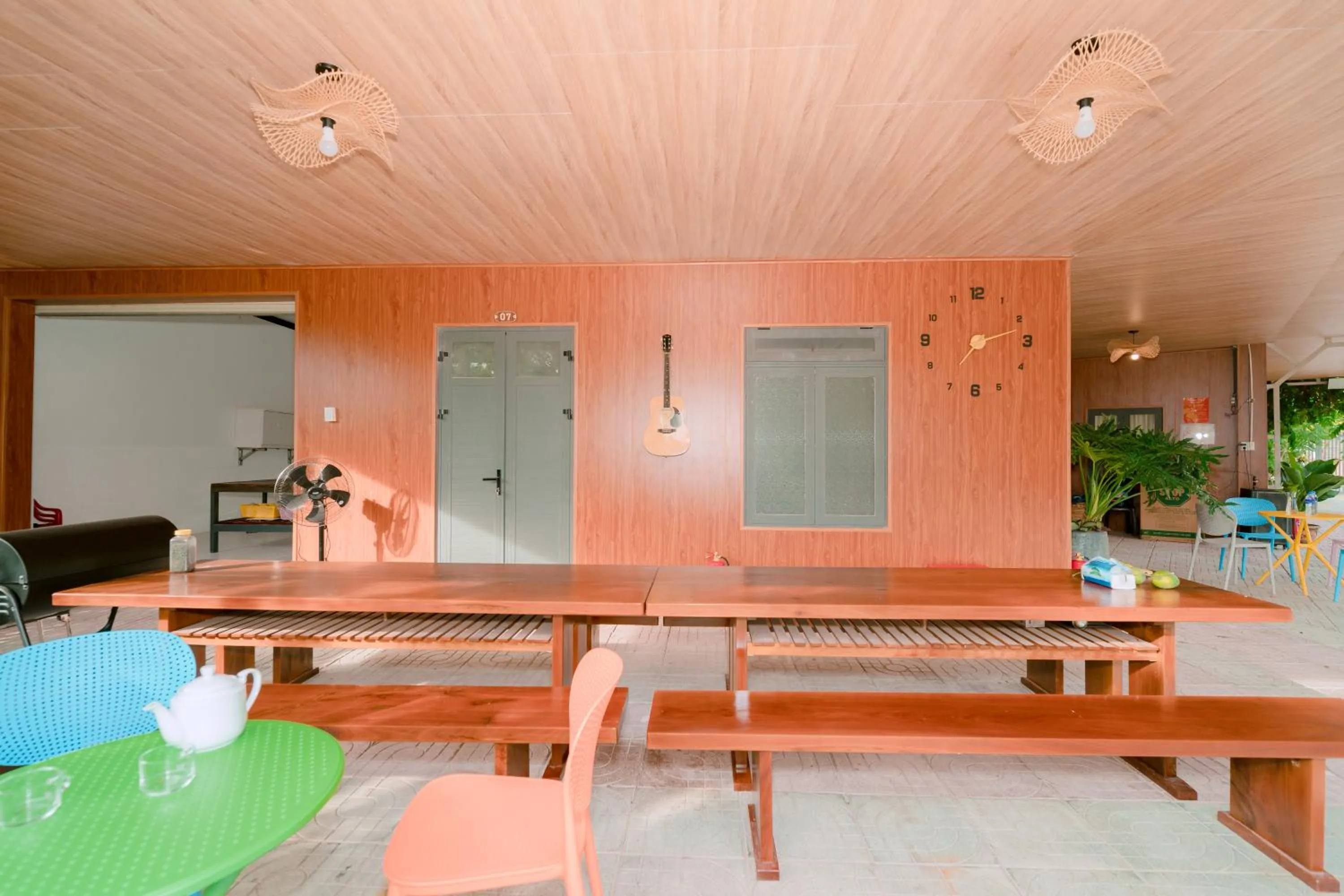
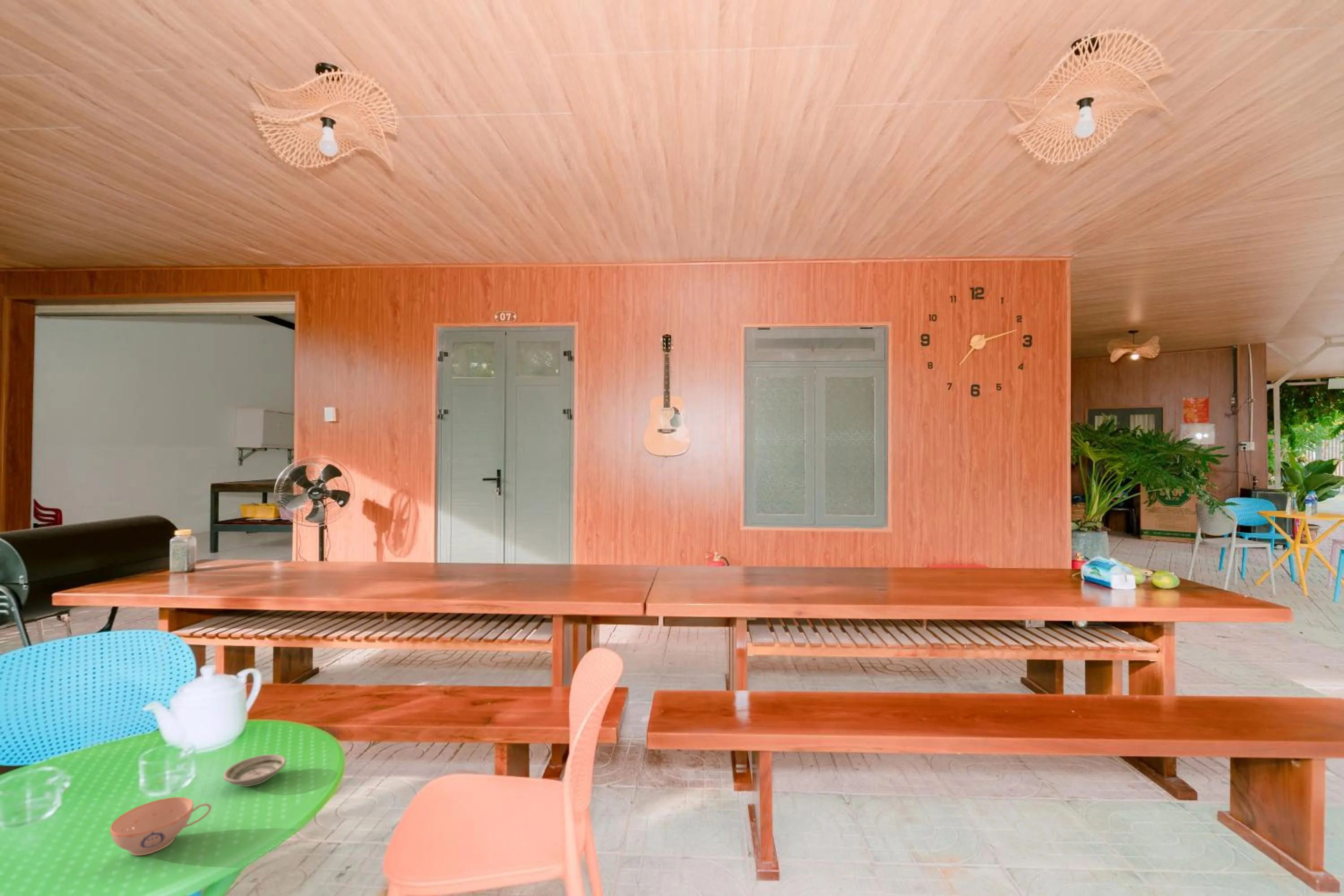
+ teacup (163, 827)
+ saucer (255, 773)
